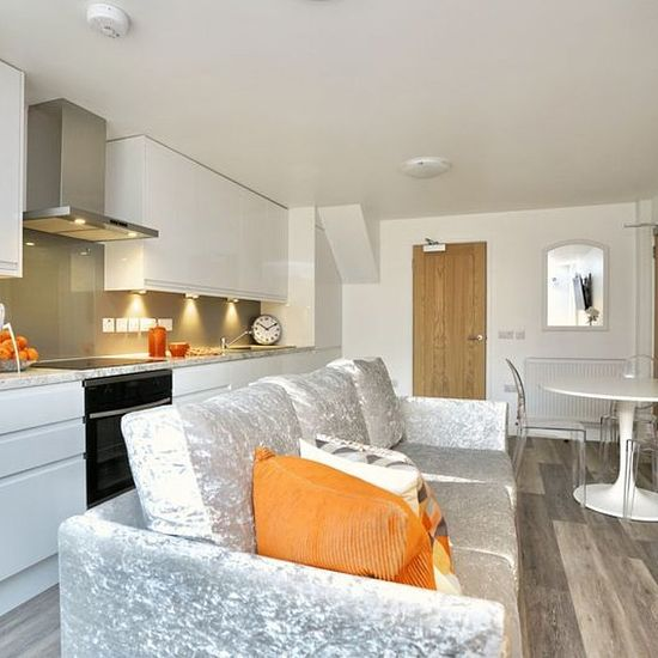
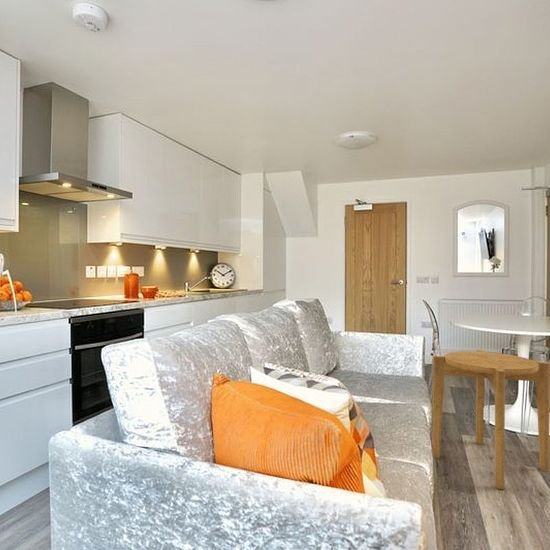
+ side table (483, 411)
